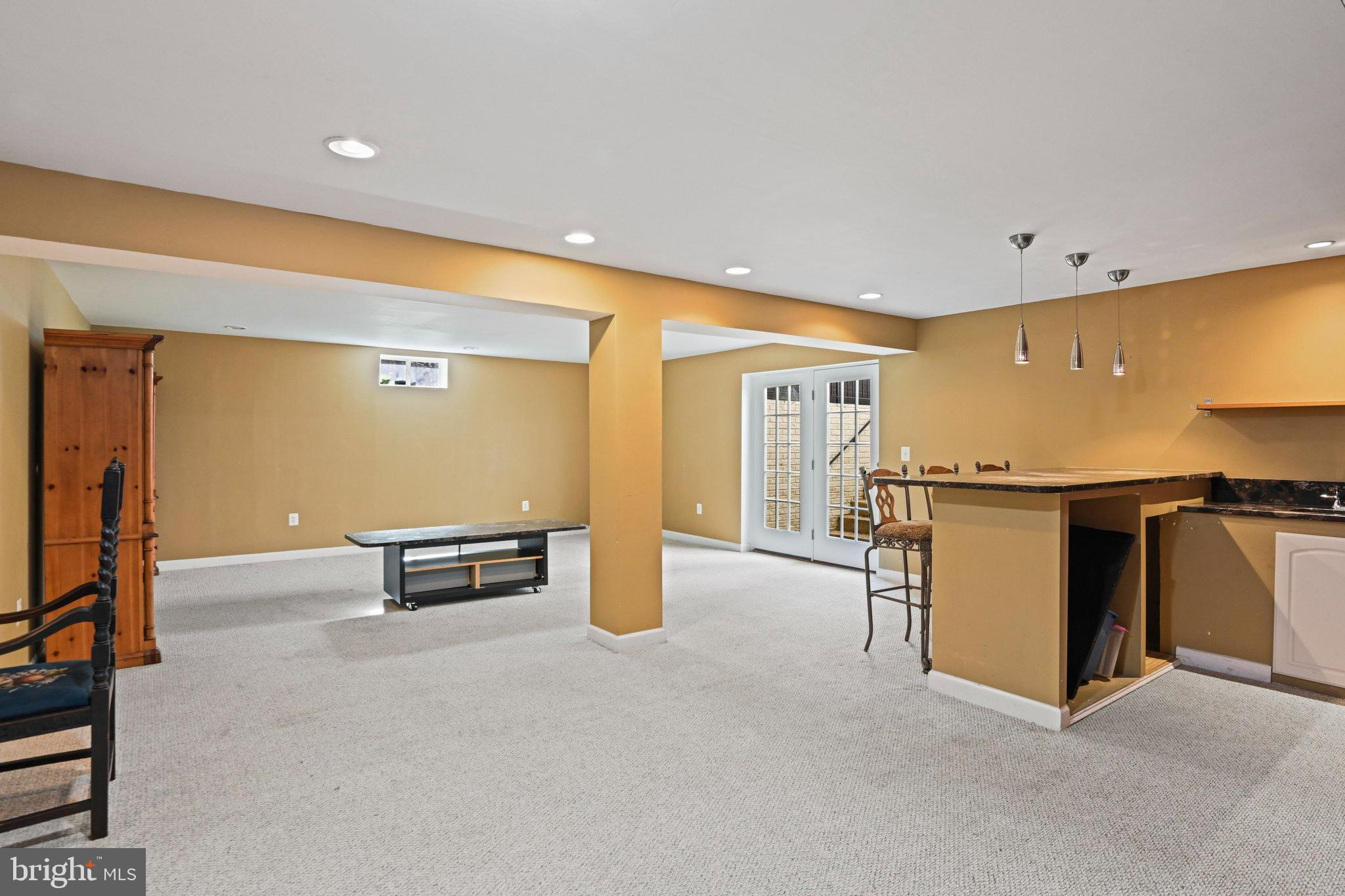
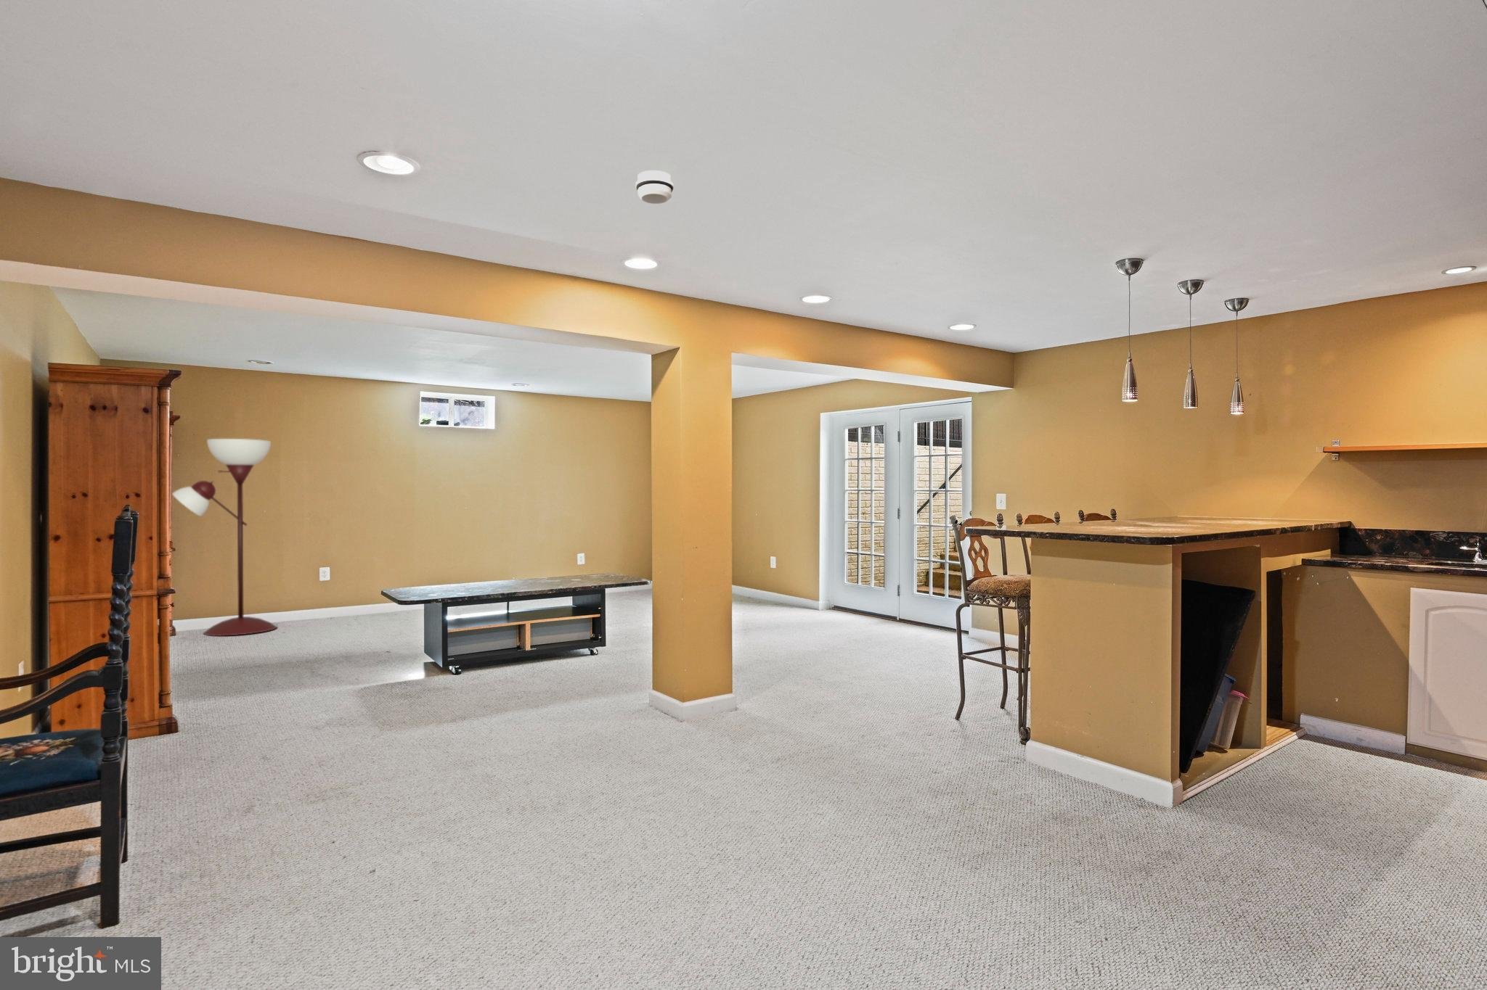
+ floor lamp (238, 535)
+ smoke detector (655, 187)
